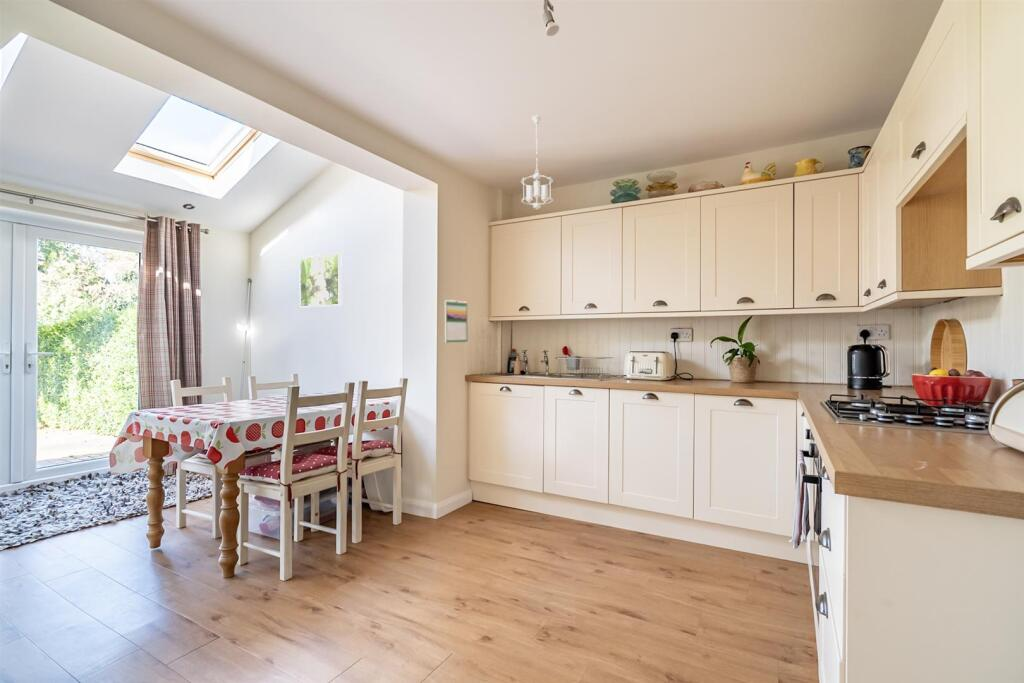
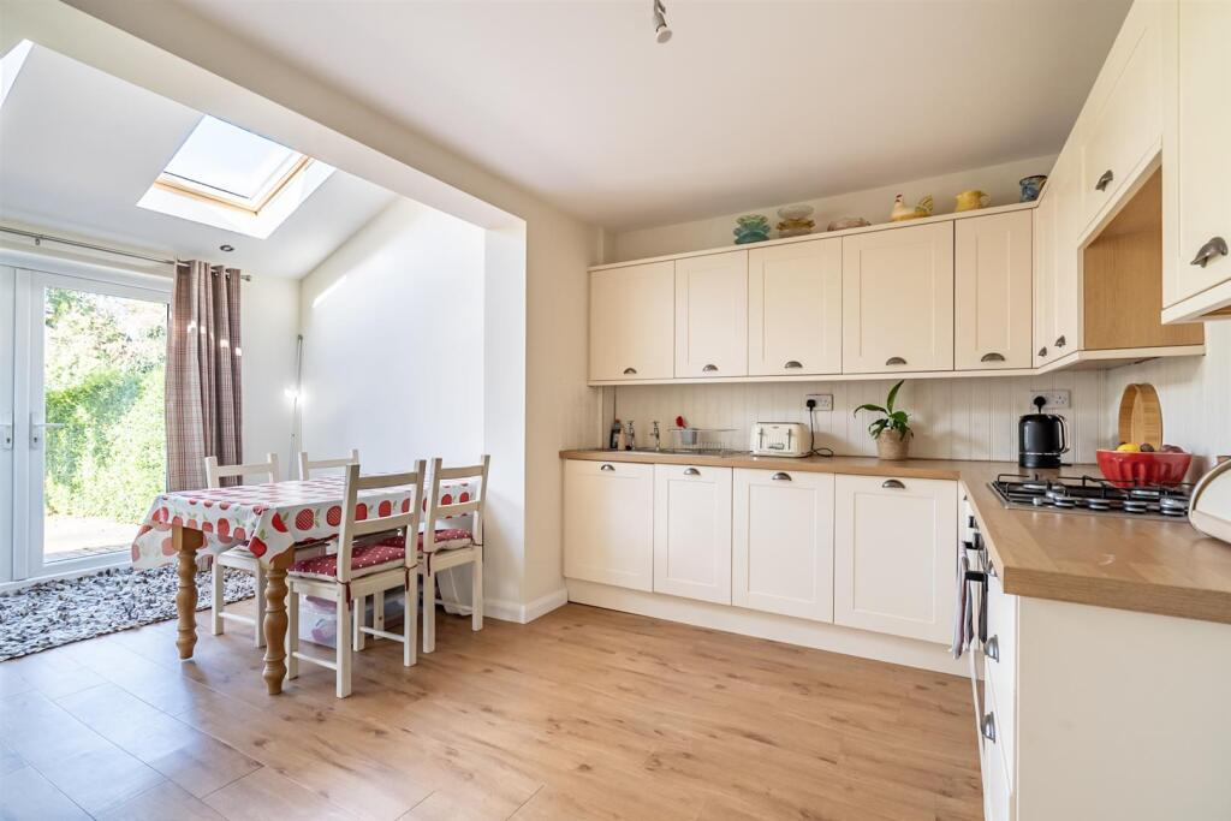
- calendar (456, 321)
- pendant light (536, 163)
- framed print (320, 281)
